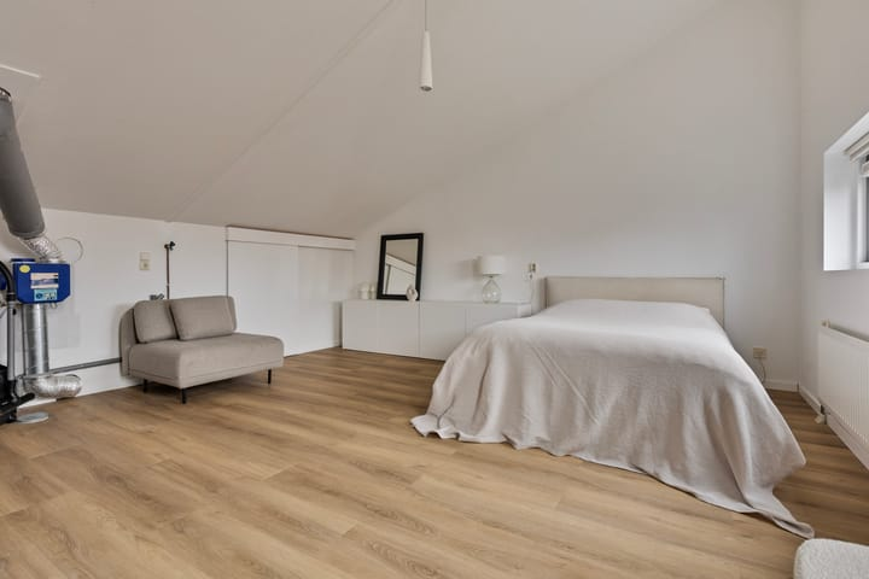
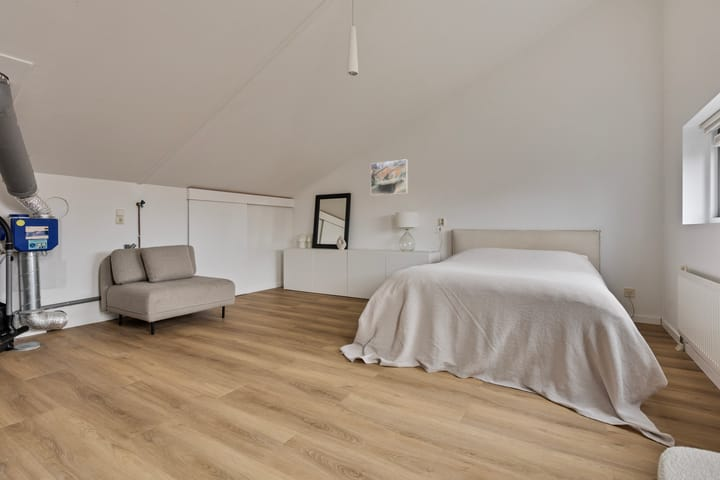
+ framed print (388, 178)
